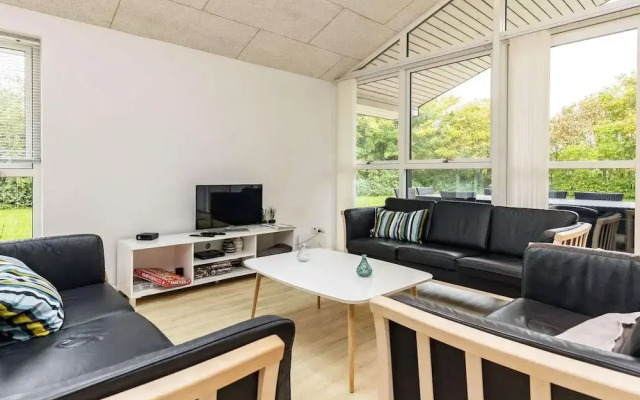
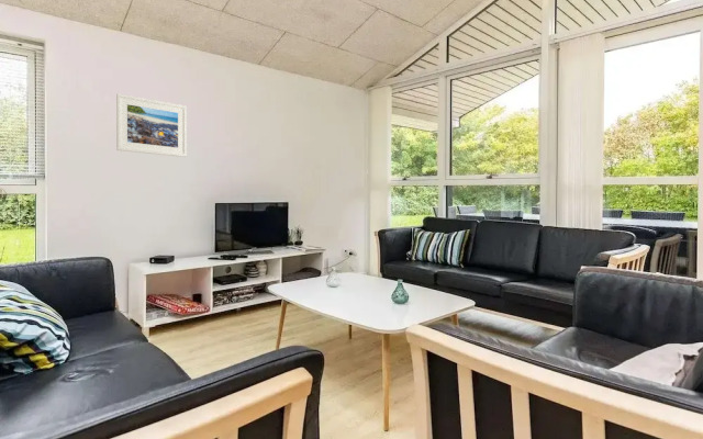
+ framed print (153, 126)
